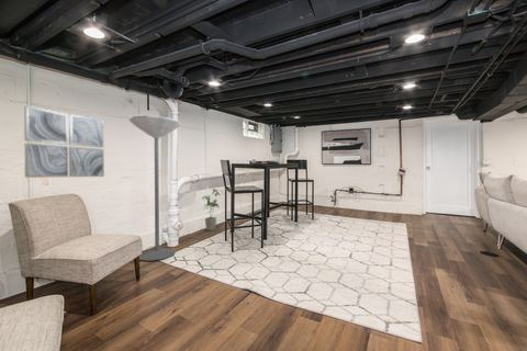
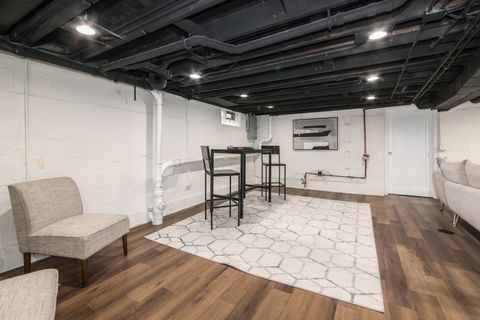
- house plant (213, 208)
- floor lamp (156, 188)
- wall art (67, 146)
